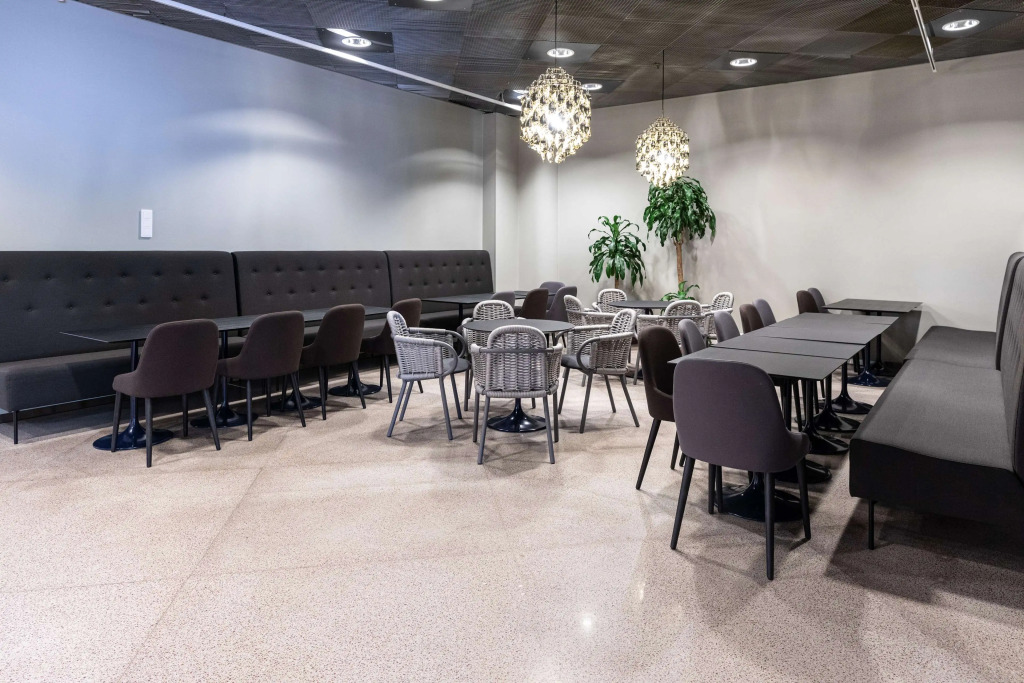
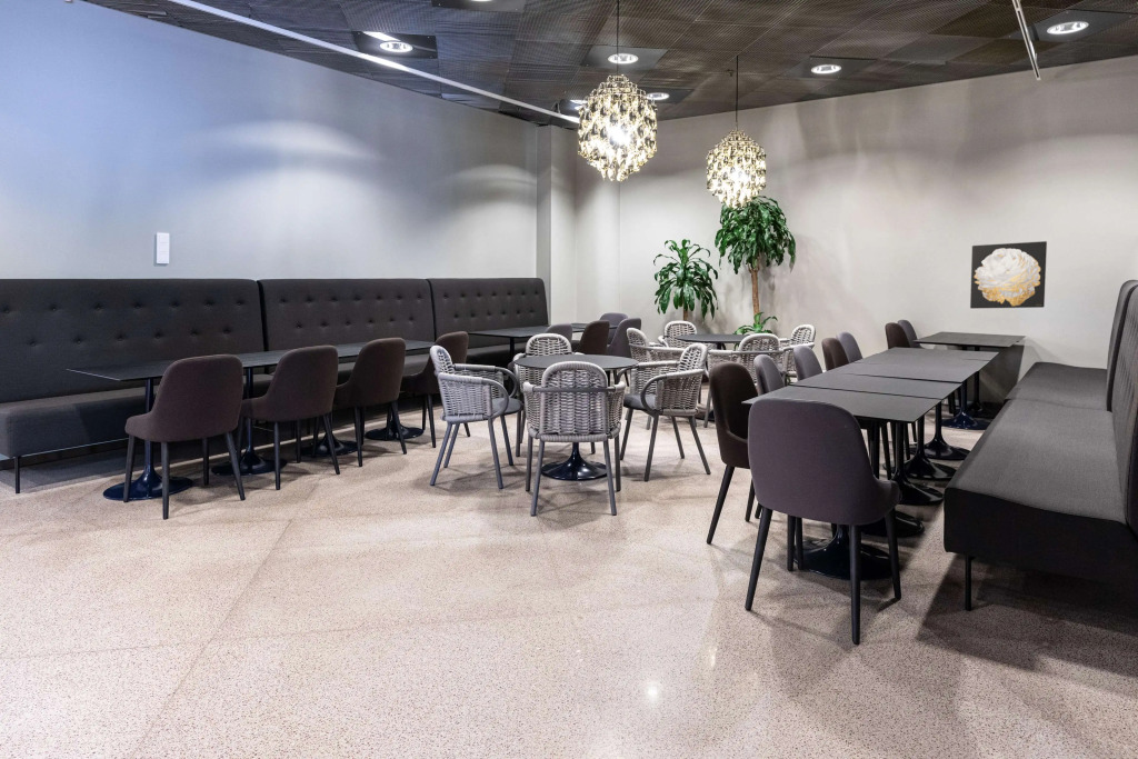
+ wall art (1007, 276)
